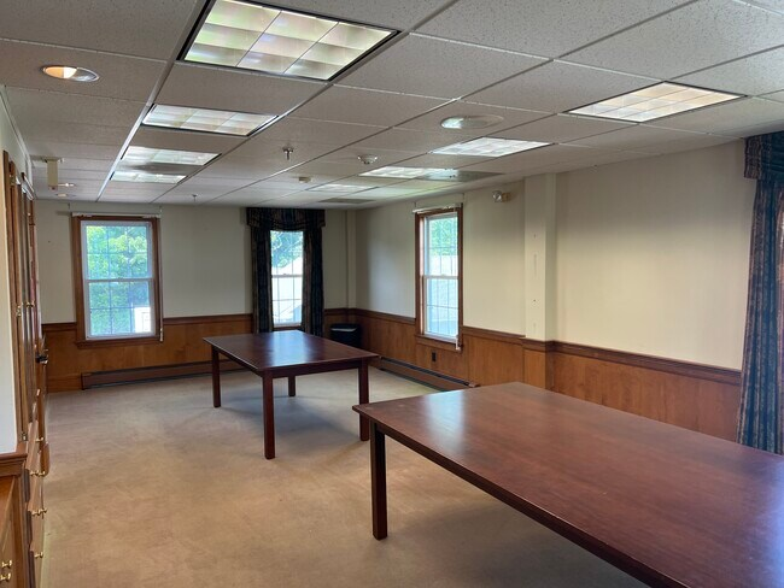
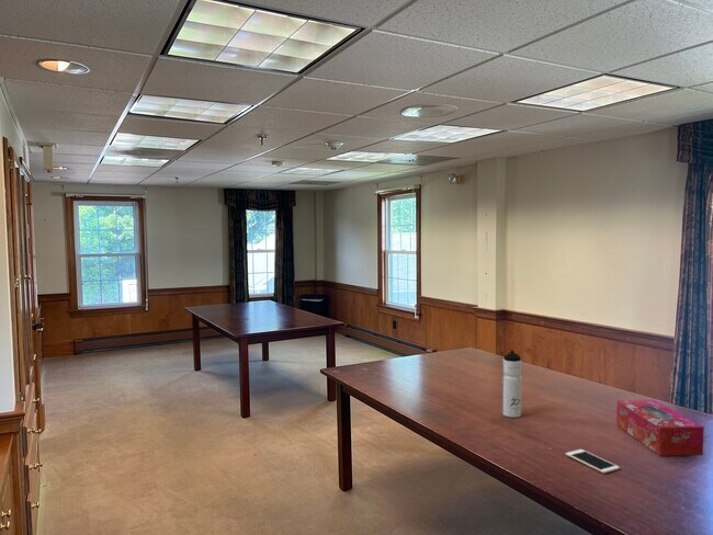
+ cell phone (591, 460)
+ water bottle (511, 383)
+ tissue box (656, 425)
